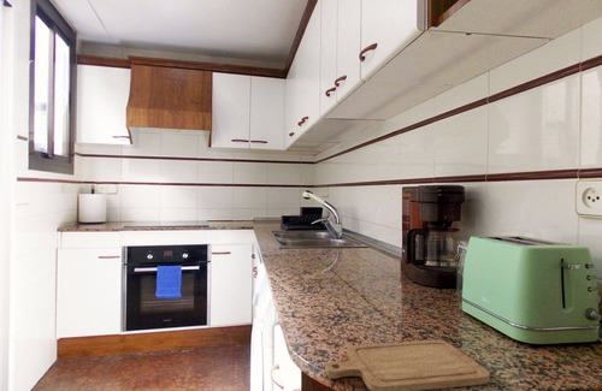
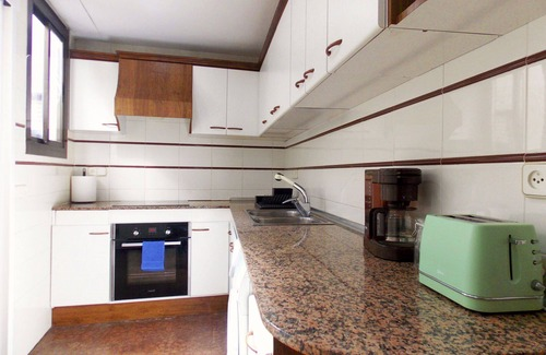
- chopping board (399, 363)
